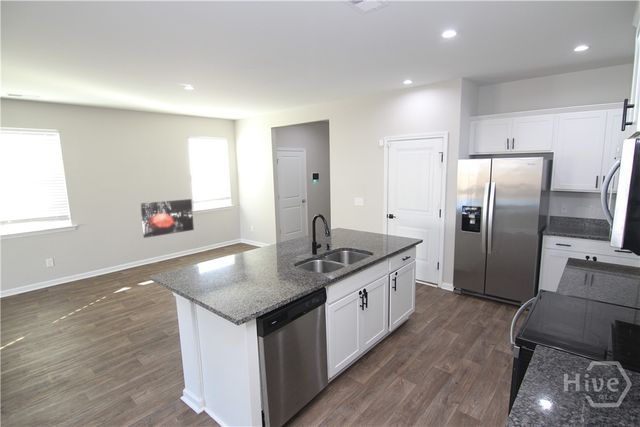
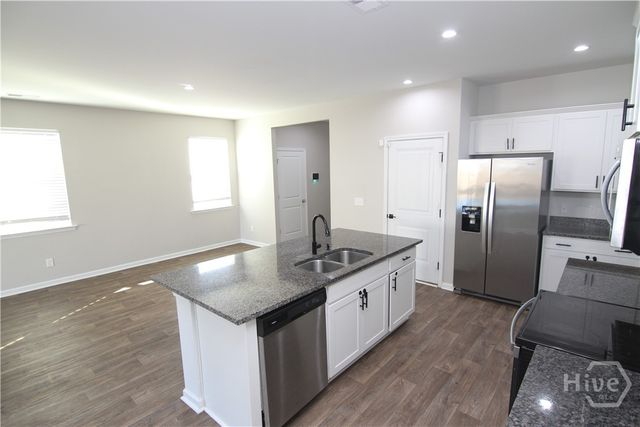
- wall art (168, 217)
